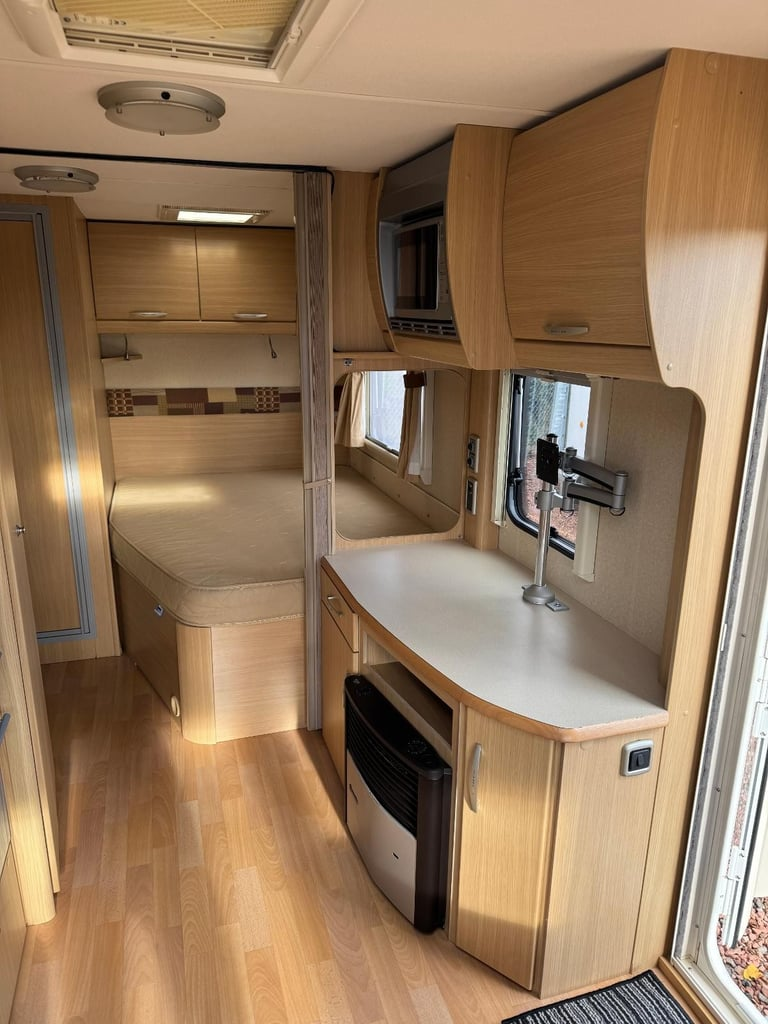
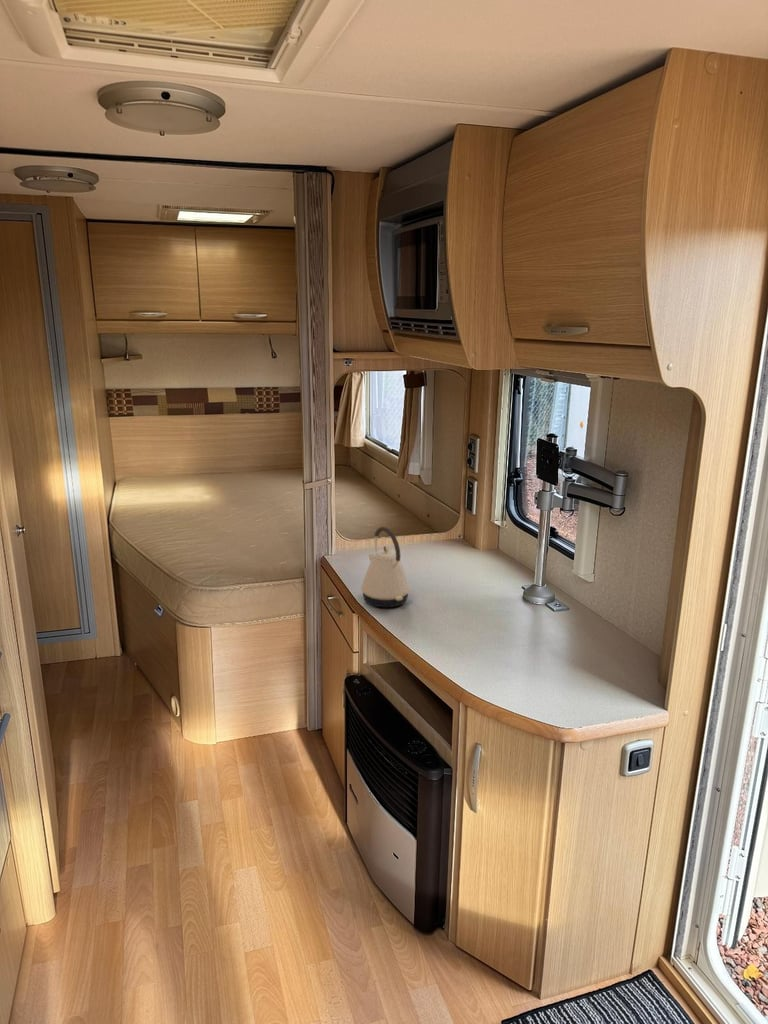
+ kettle (384, 564)
